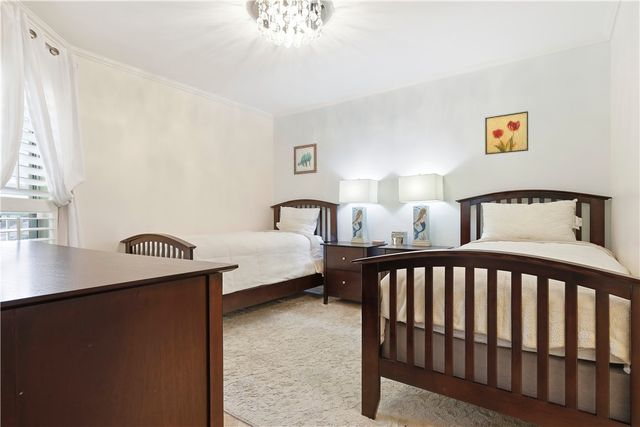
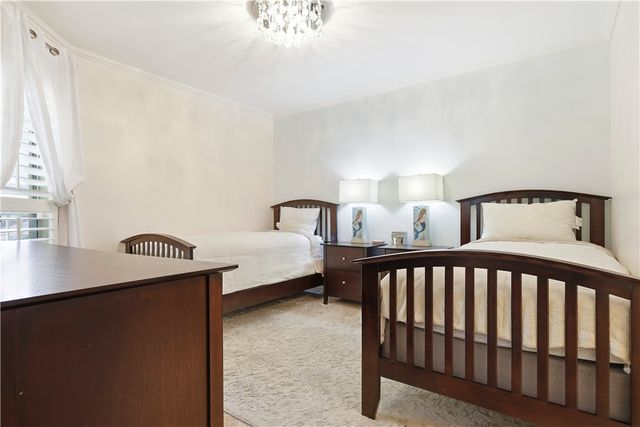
- wall art (506, 133)
- wall art (304, 159)
